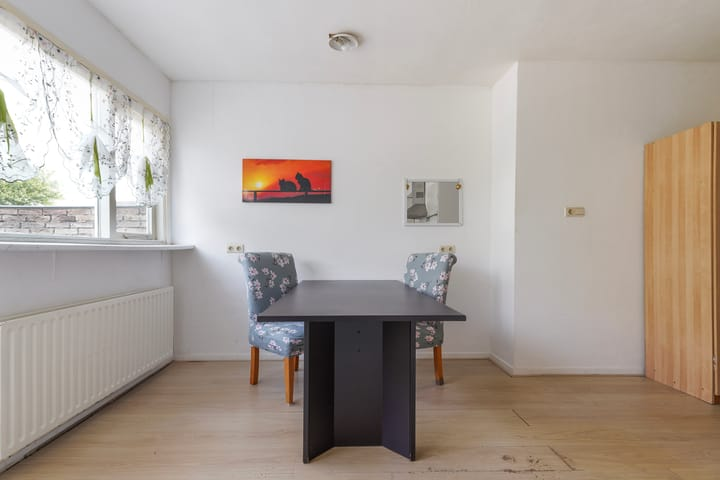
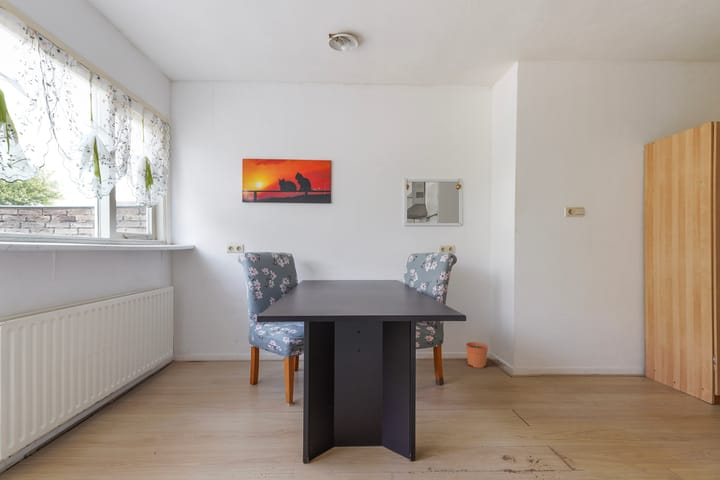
+ plant pot (476, 350)
